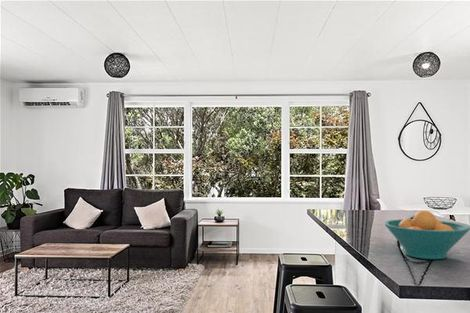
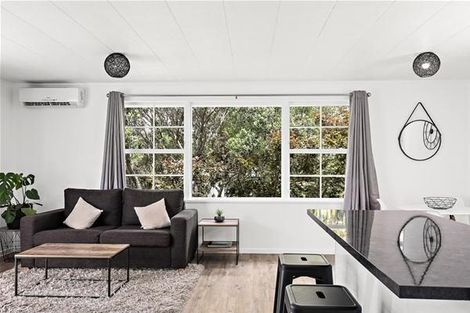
- fruit bowl (425, 233)
